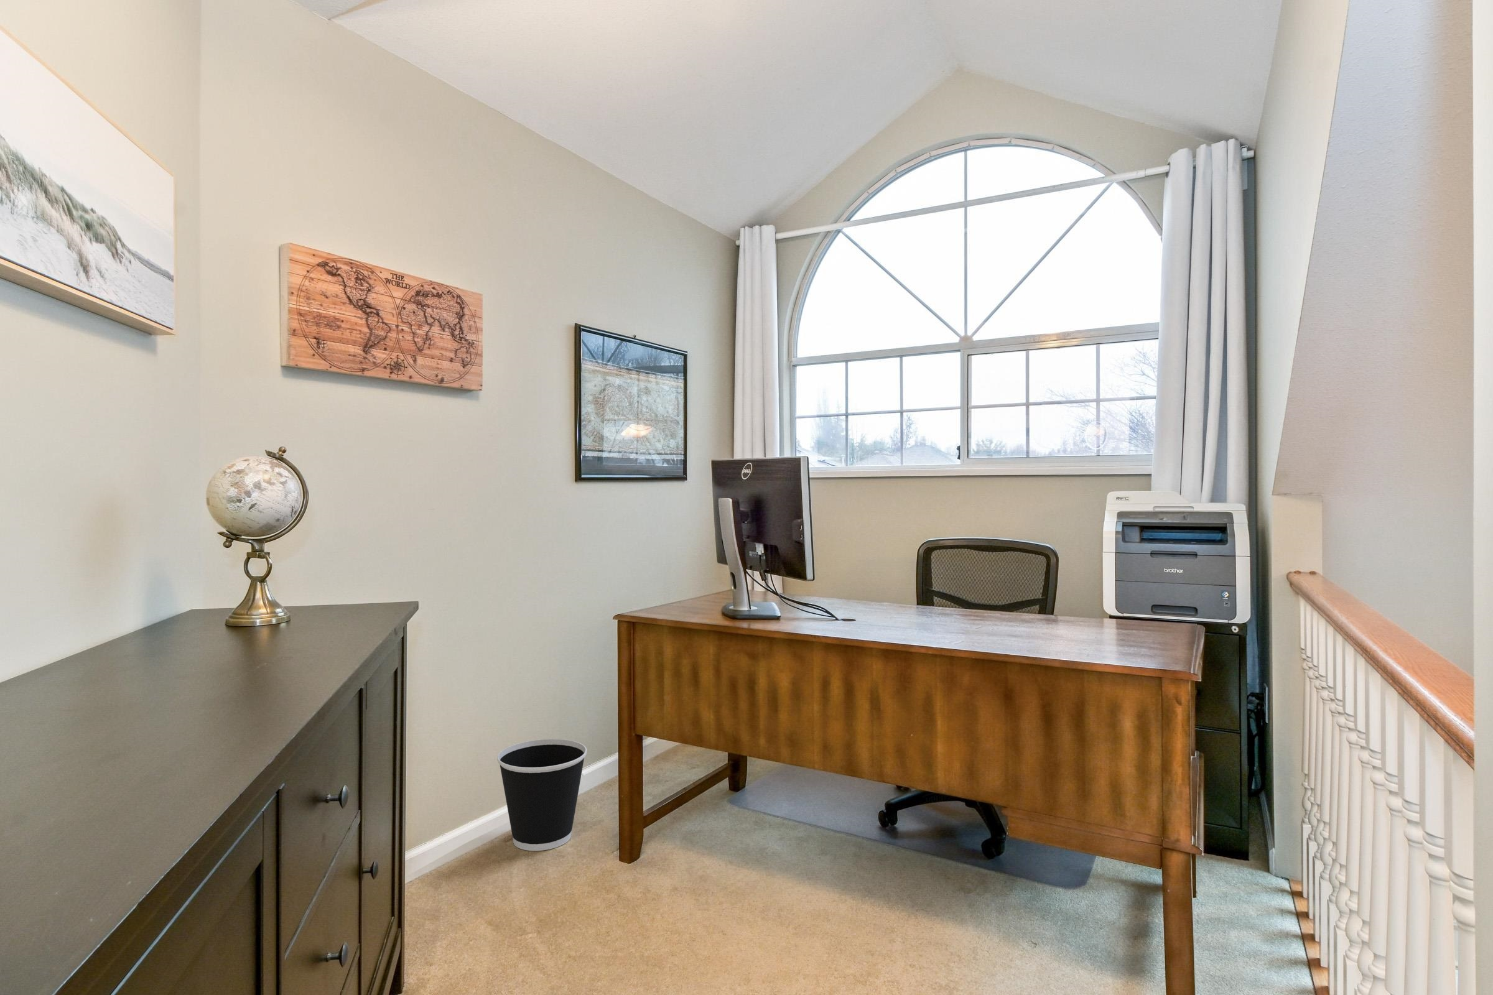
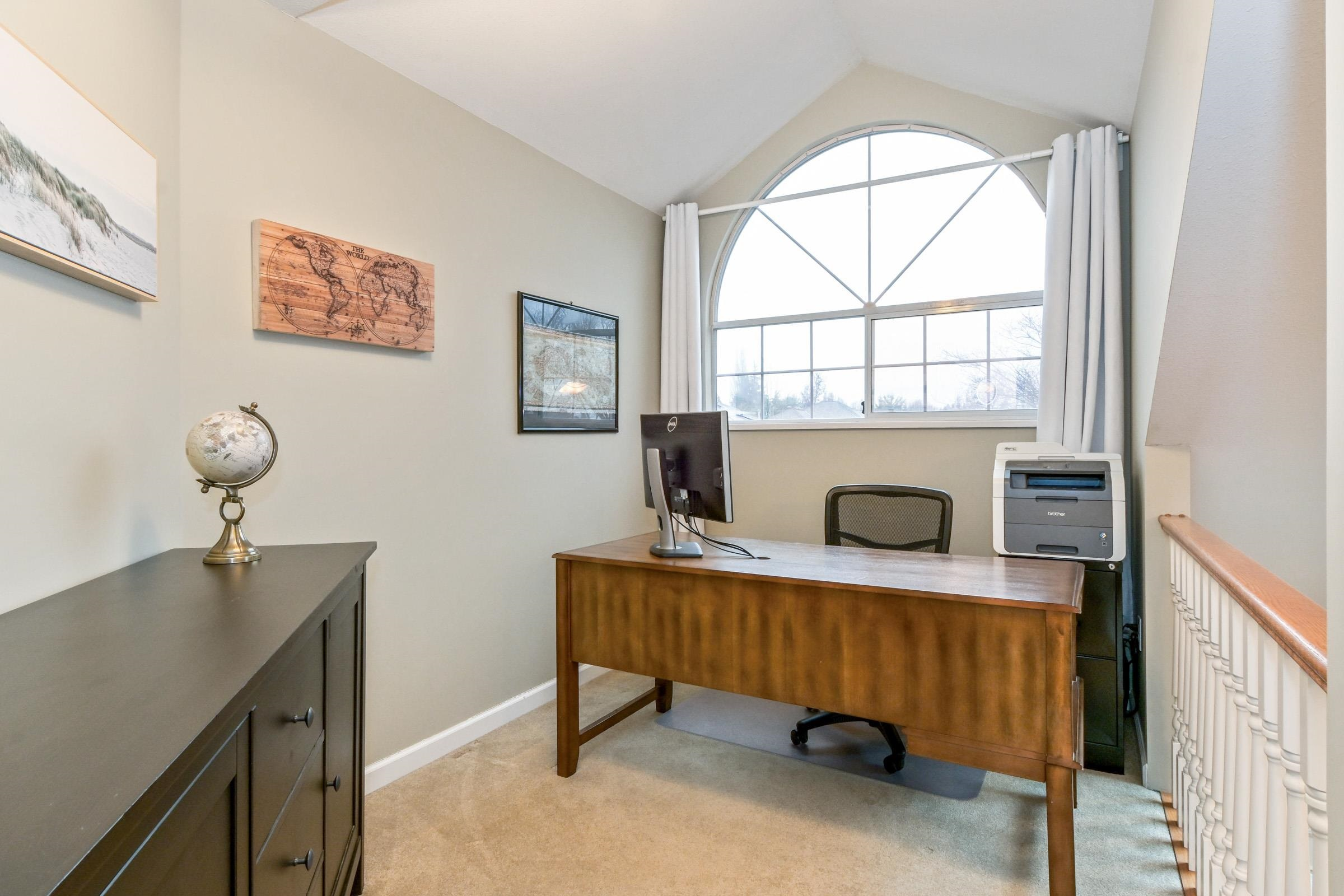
- wastebasket (542, 795)
